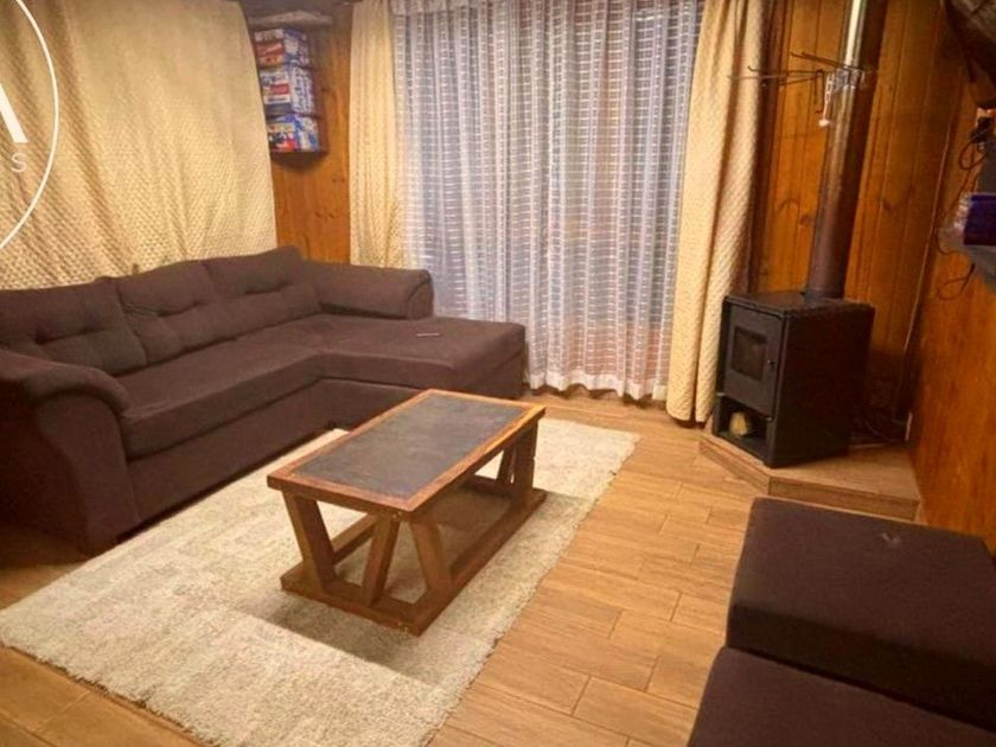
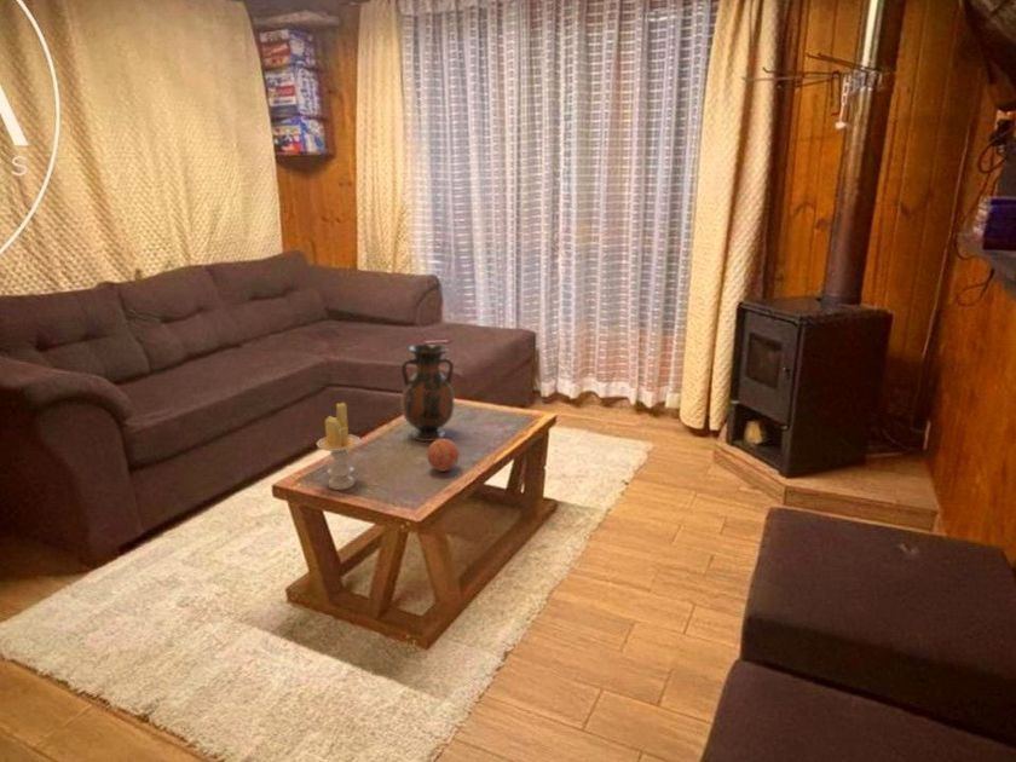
+ vase (427, 392)
+ decorative ball (443, 454)
+ candle (339, 444)
